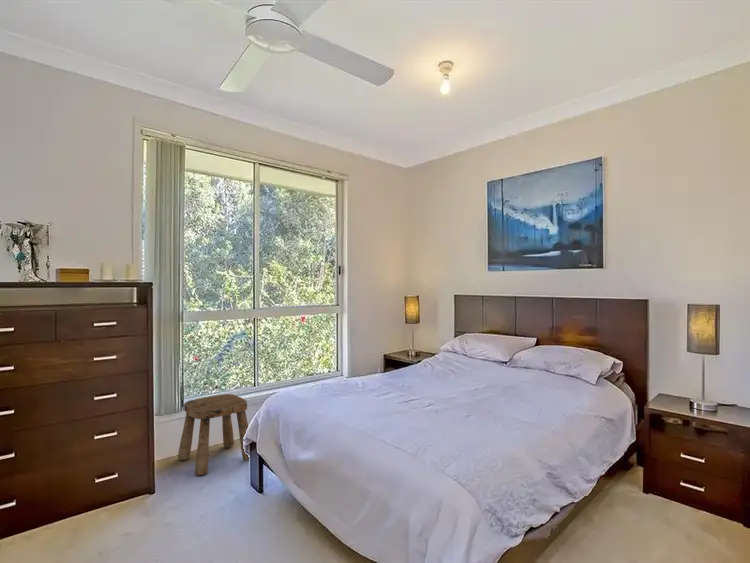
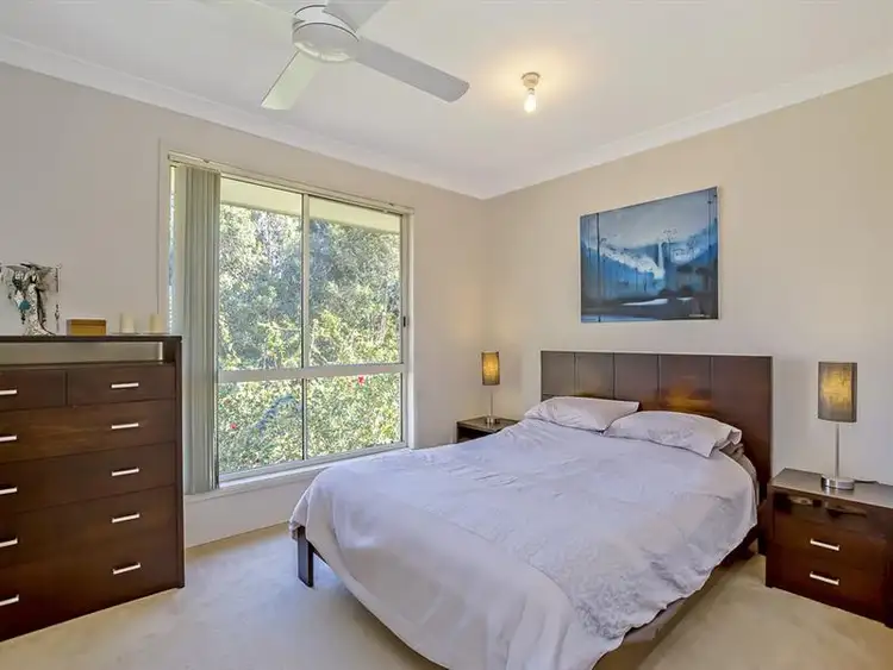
- stool (223, 430)
